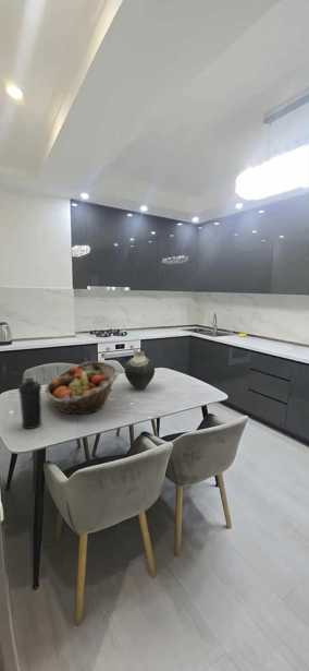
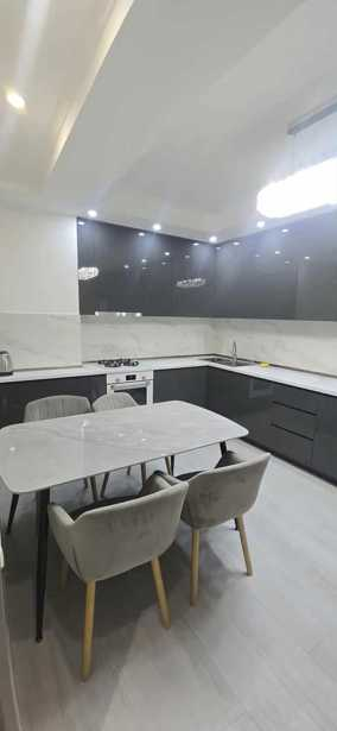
- fruit basket (82, 385)
- vase (139, 370)
- water bottle (30, 402)
